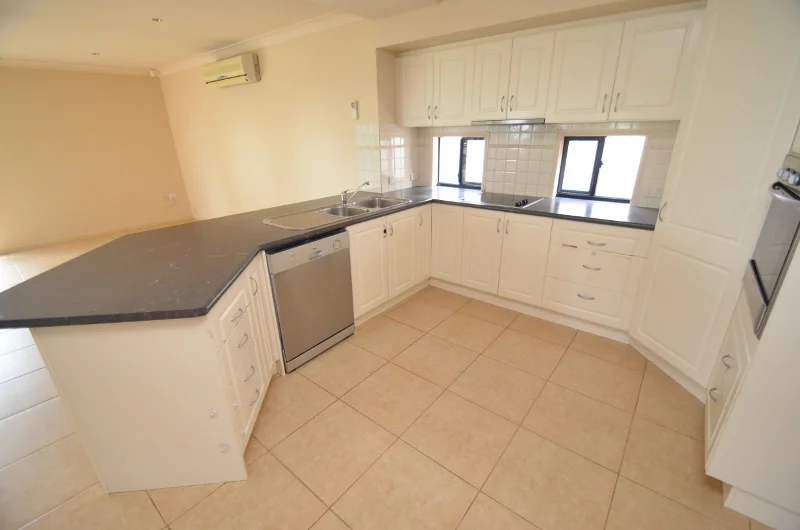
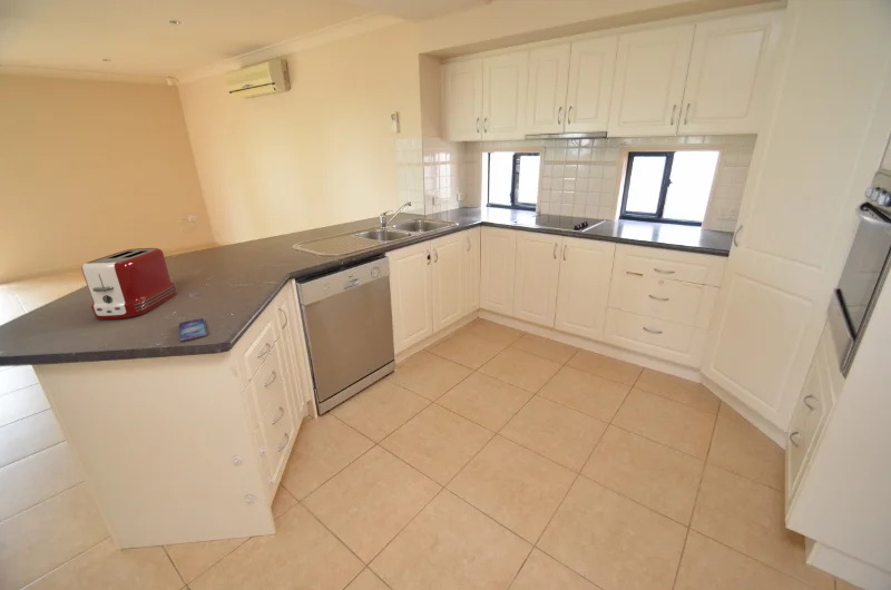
+ smartphone (192, 328)
+ toaster (131, 279)
